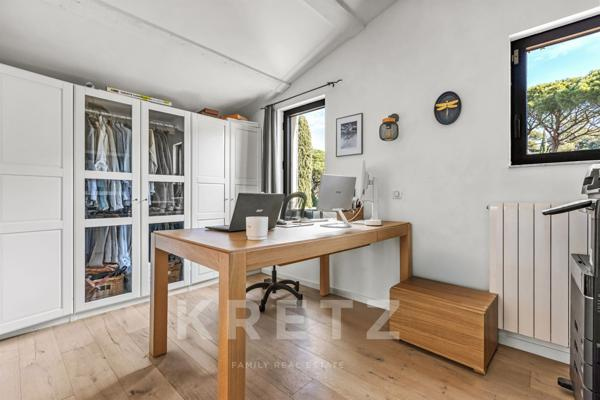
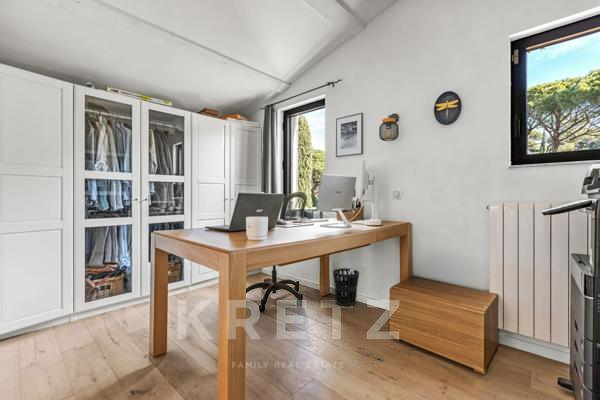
+ wastebasket (345, 286)
